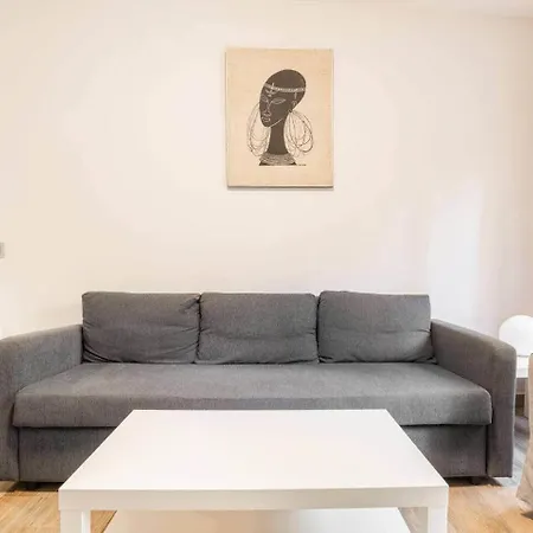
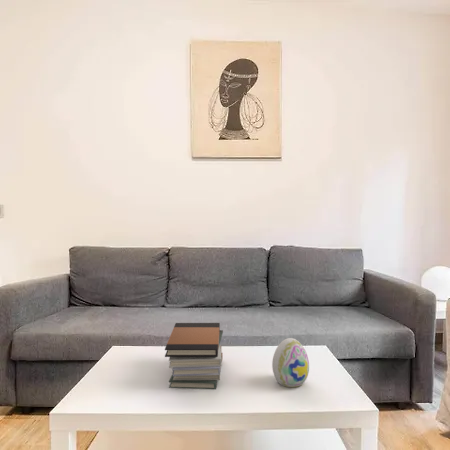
+ decorative egg (290, 360)
+ book stack (196, 353)
